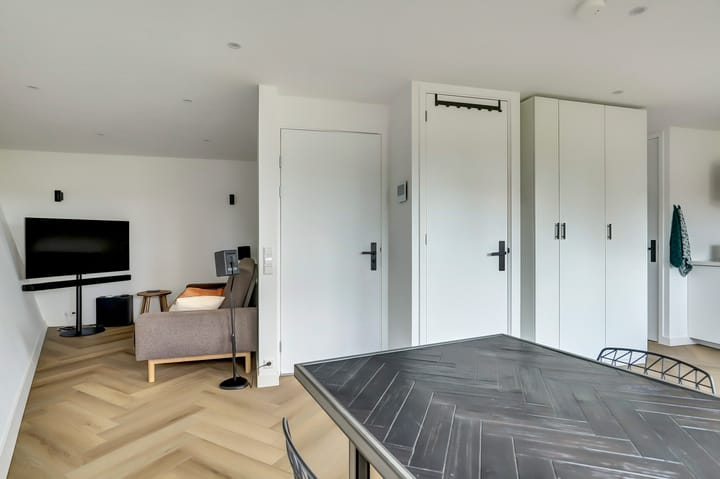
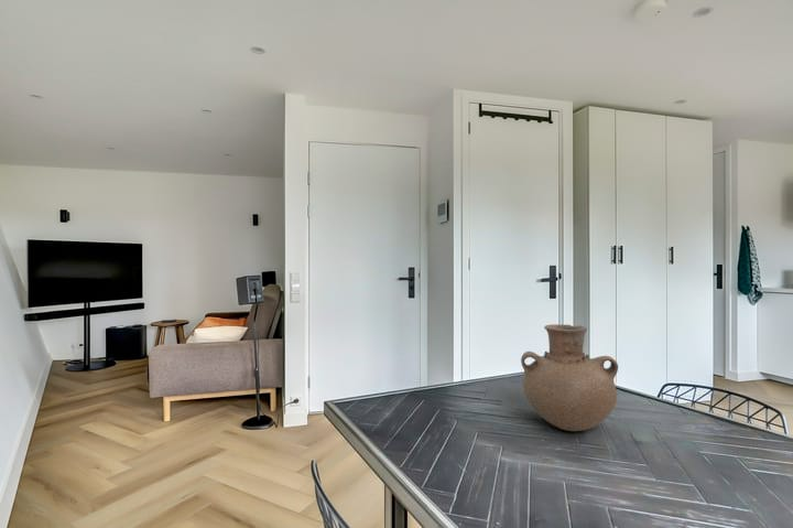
+ vase (567, 375)
